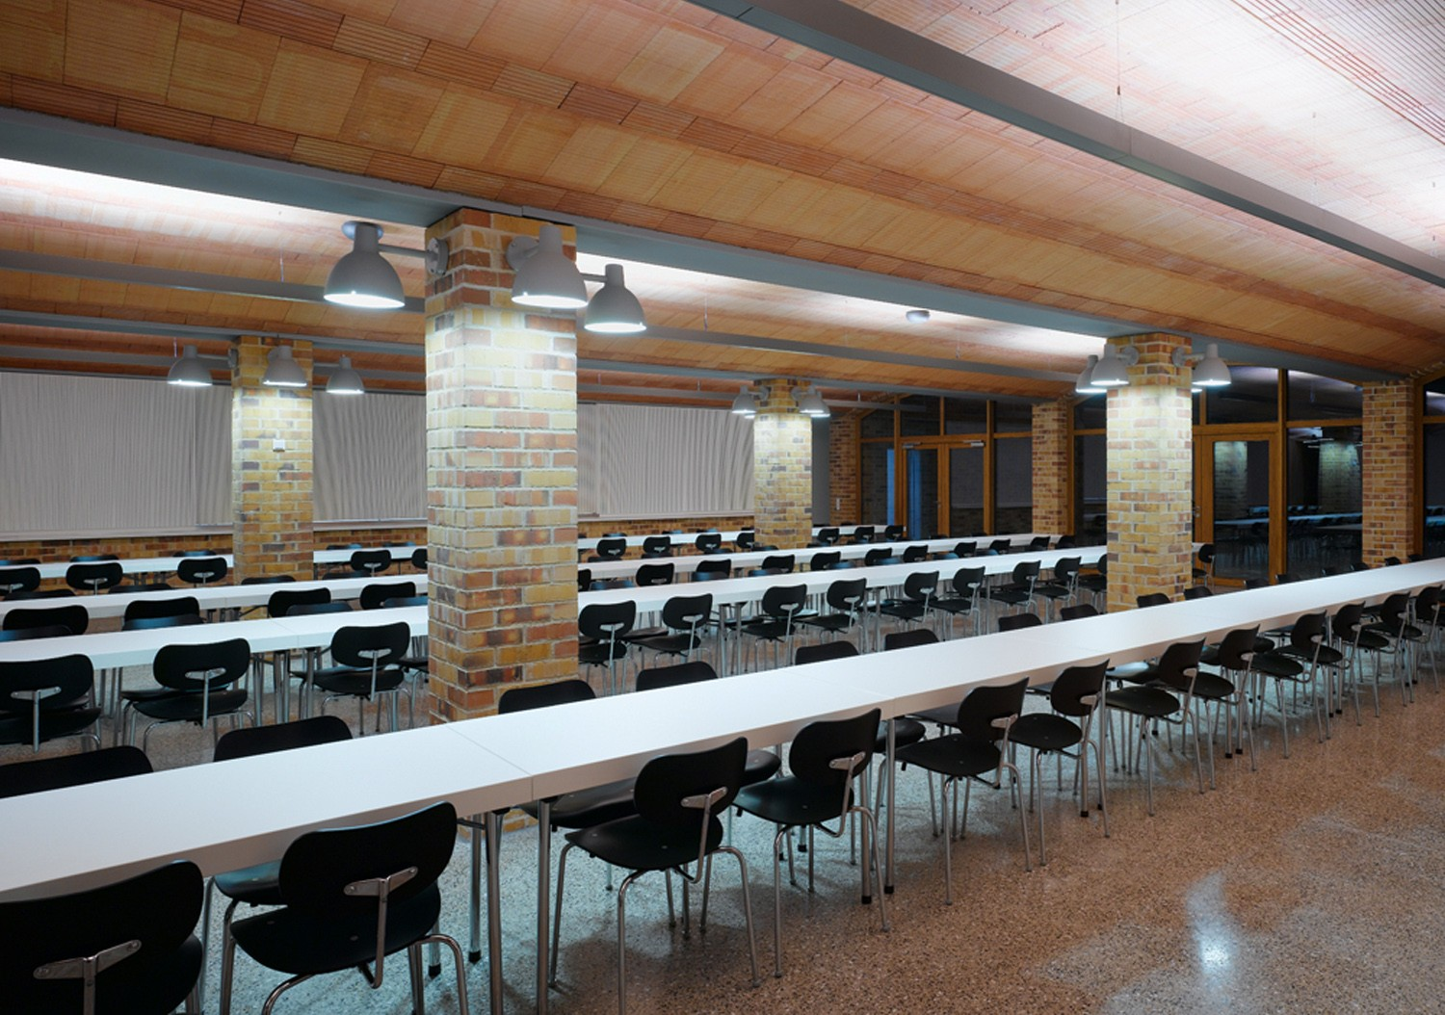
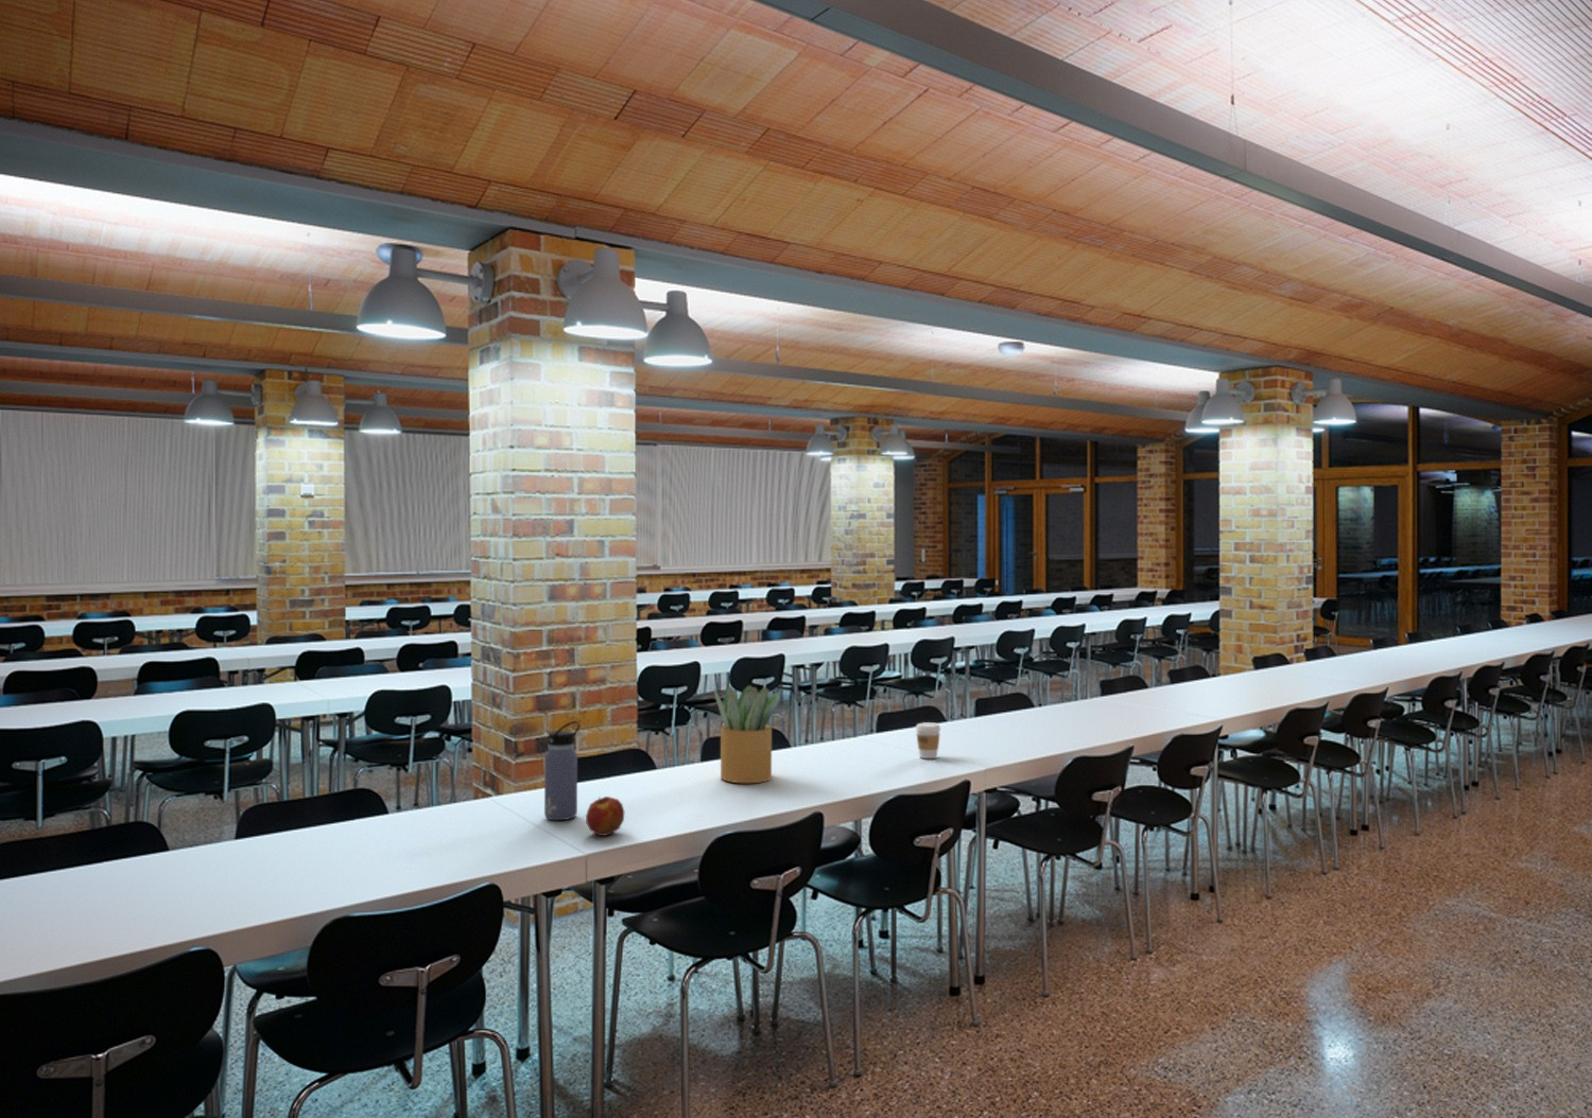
+ potted plant (745, 731)
+ water bottle (562, 768)
+ coffee cup (927, 739)
+ apple (605, 814)
